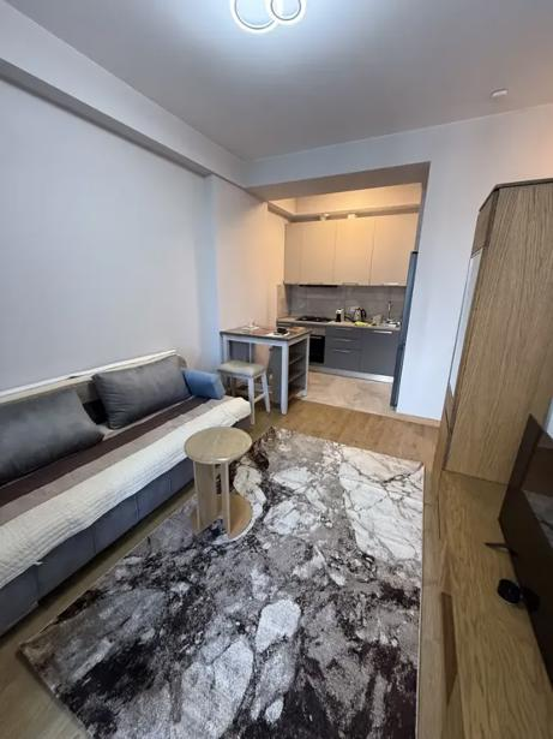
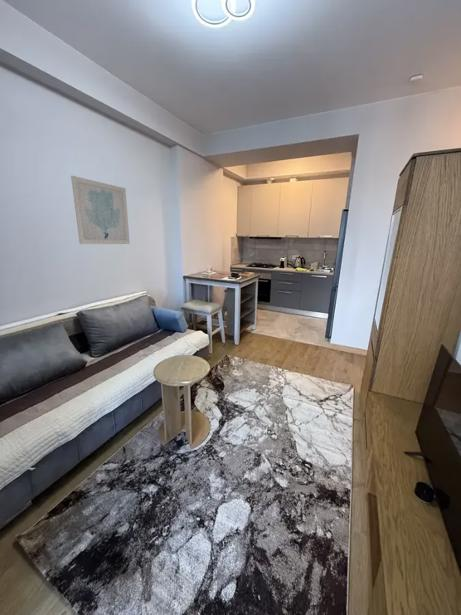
+ wall art (104, 214)
